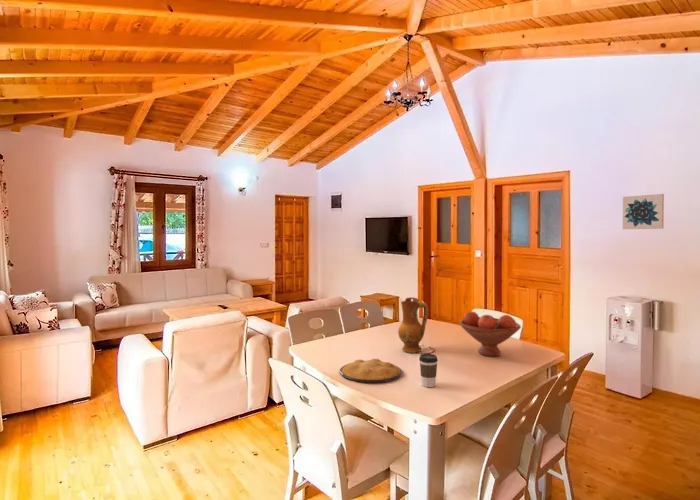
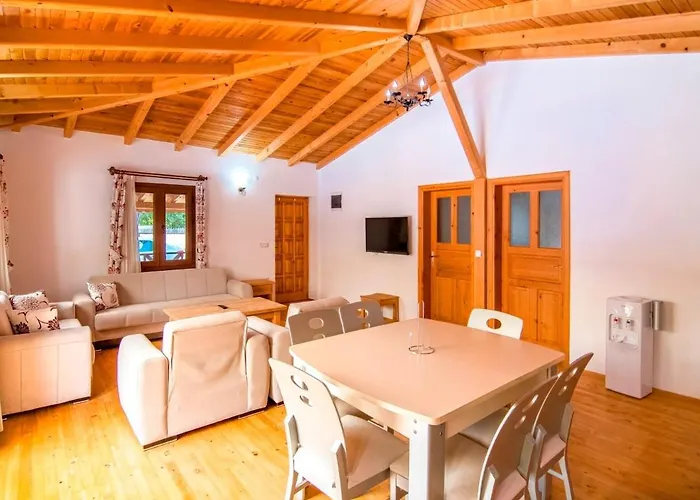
- wall art (642, 212)
- ceramic jug (412, 324)
- plate (370, 366)
- coffee cup (428, 370)
- fruit bowl (489, 332)
